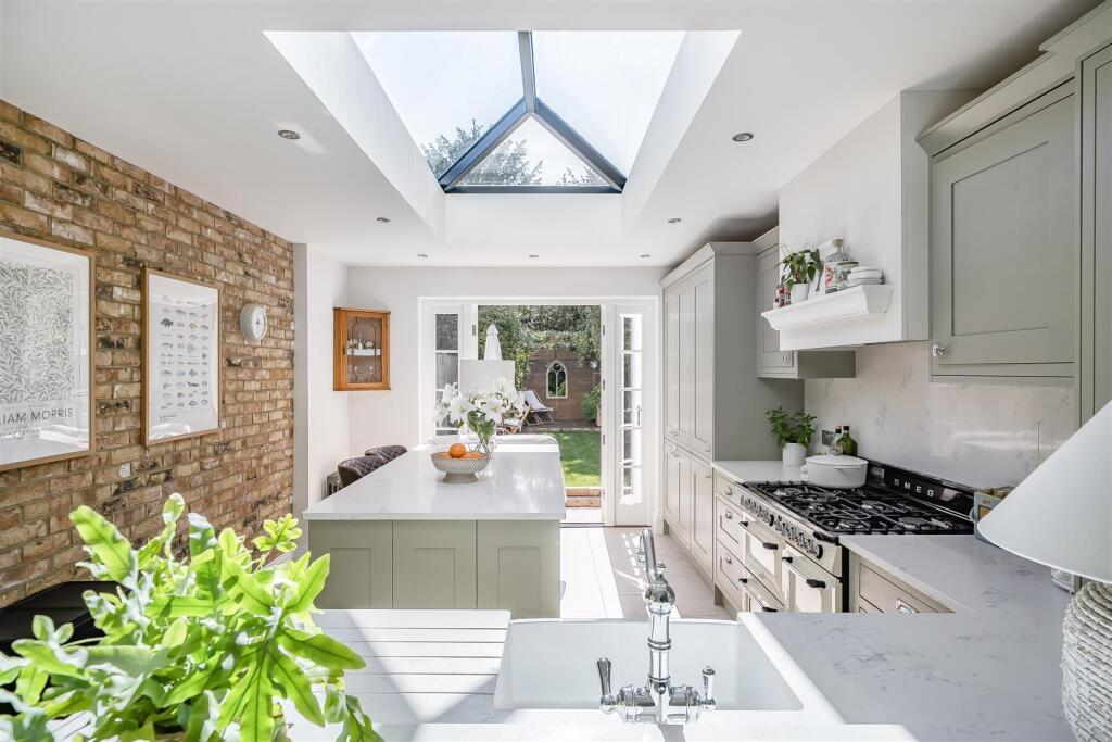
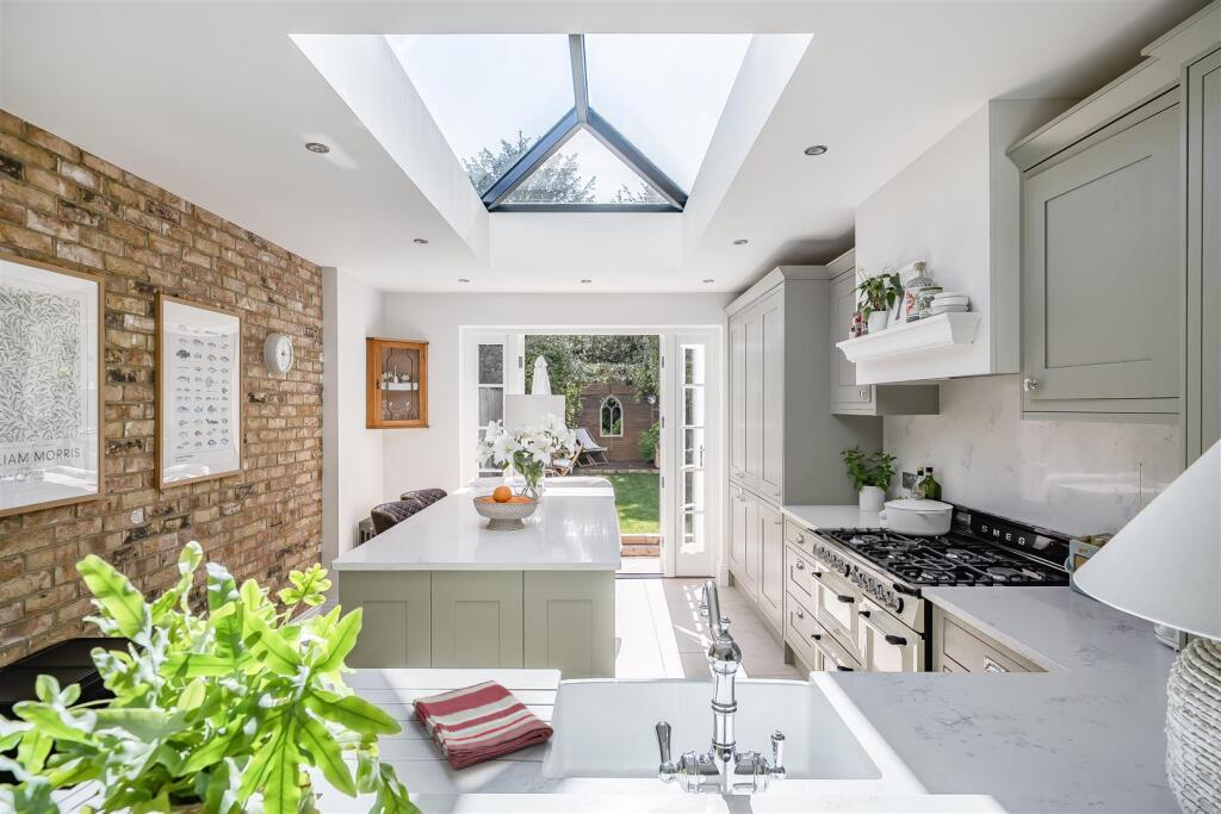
+ dish towel (478, 716)
